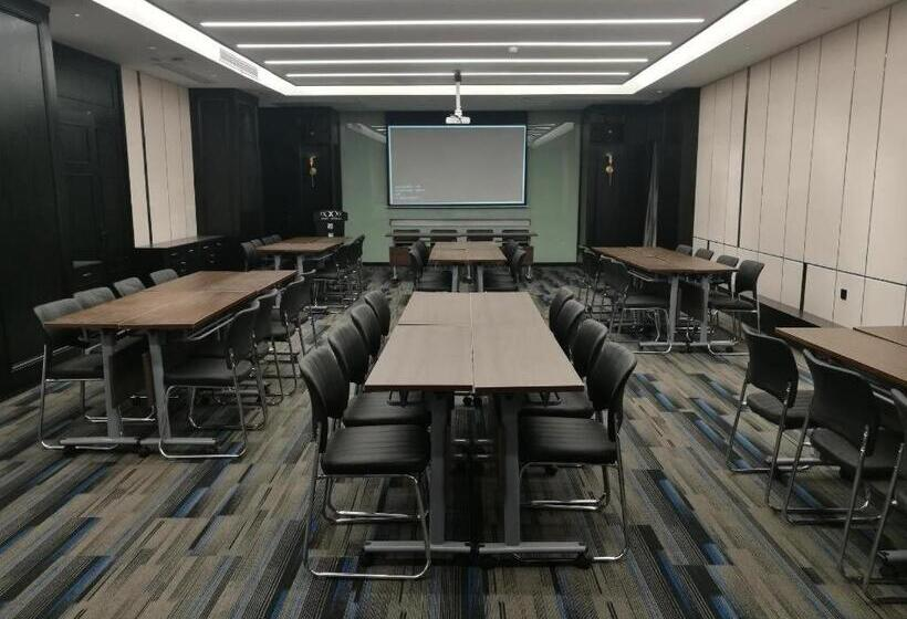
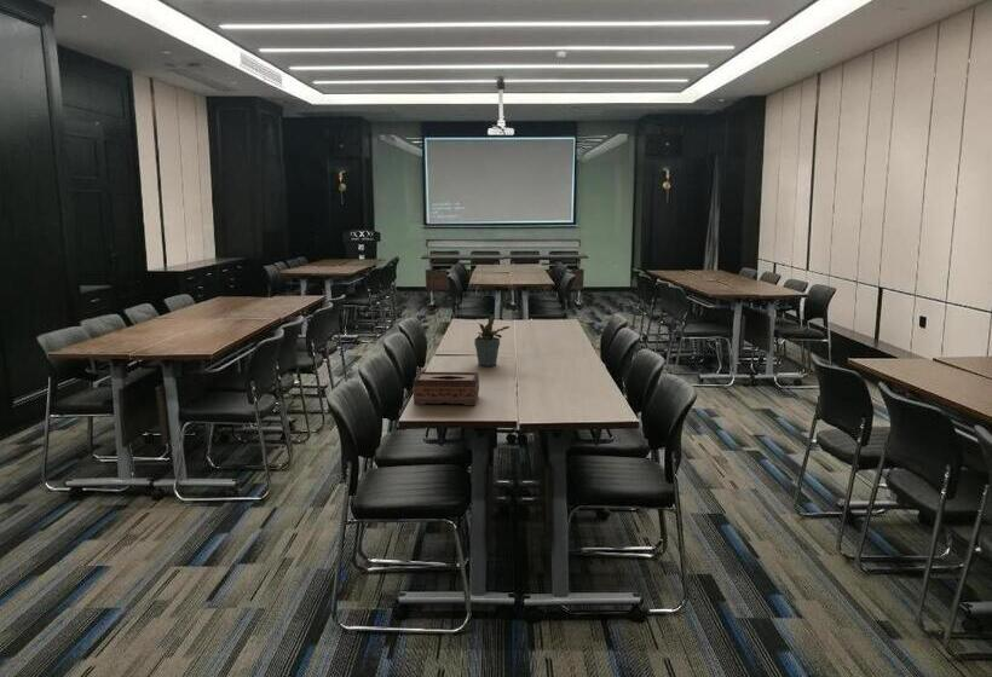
+ tissue box (446, 388)
+ potted plant (491, 340)
